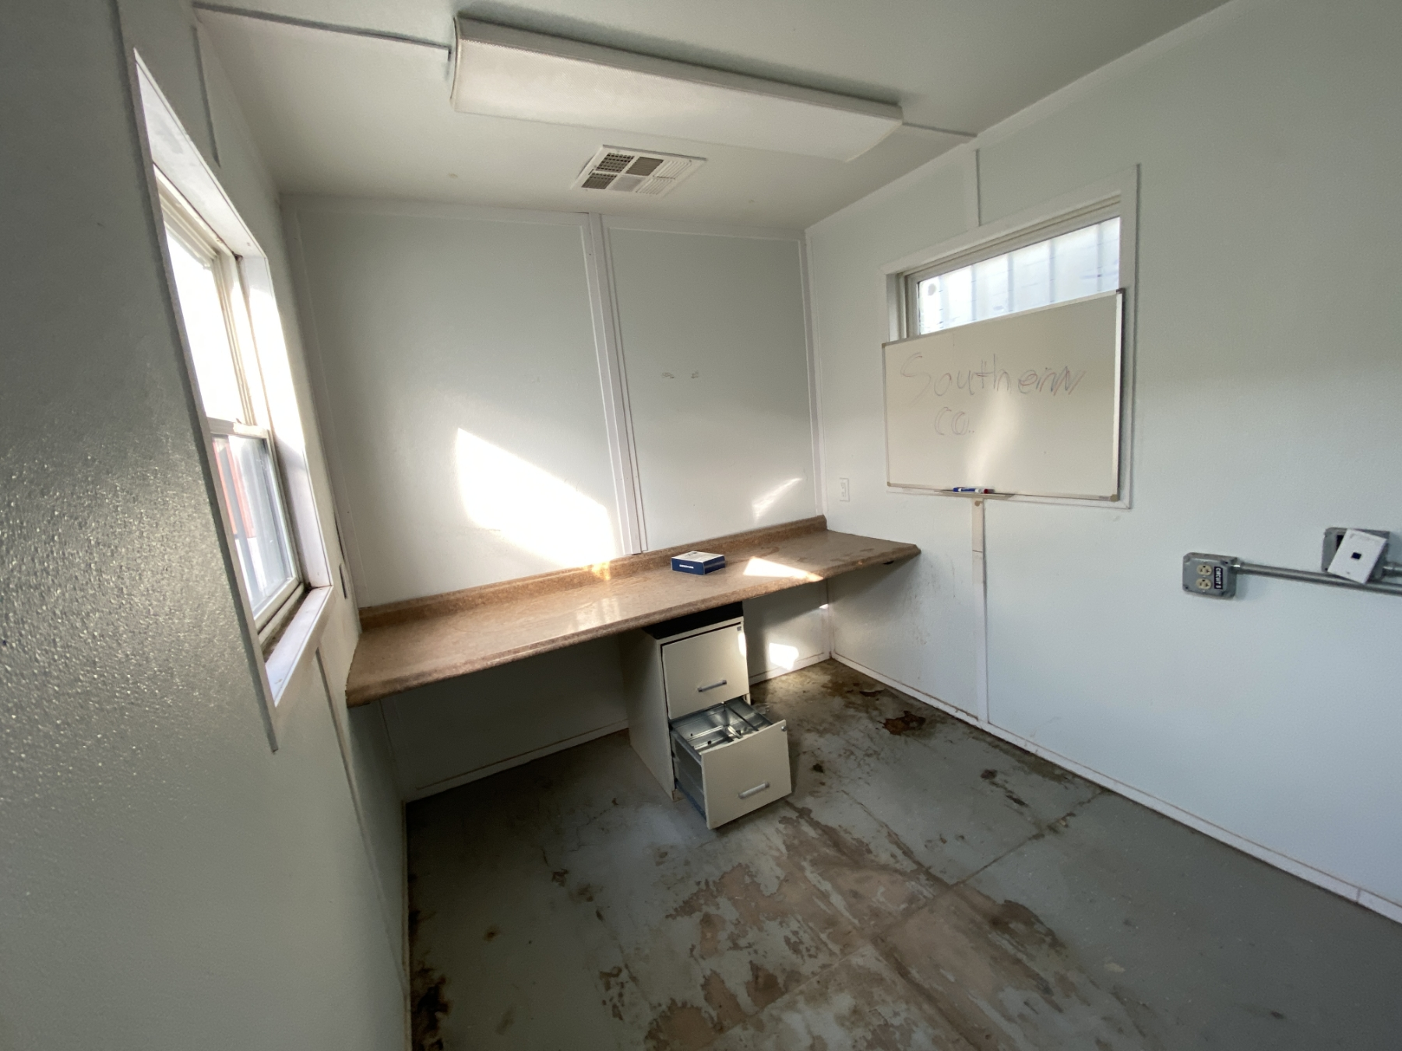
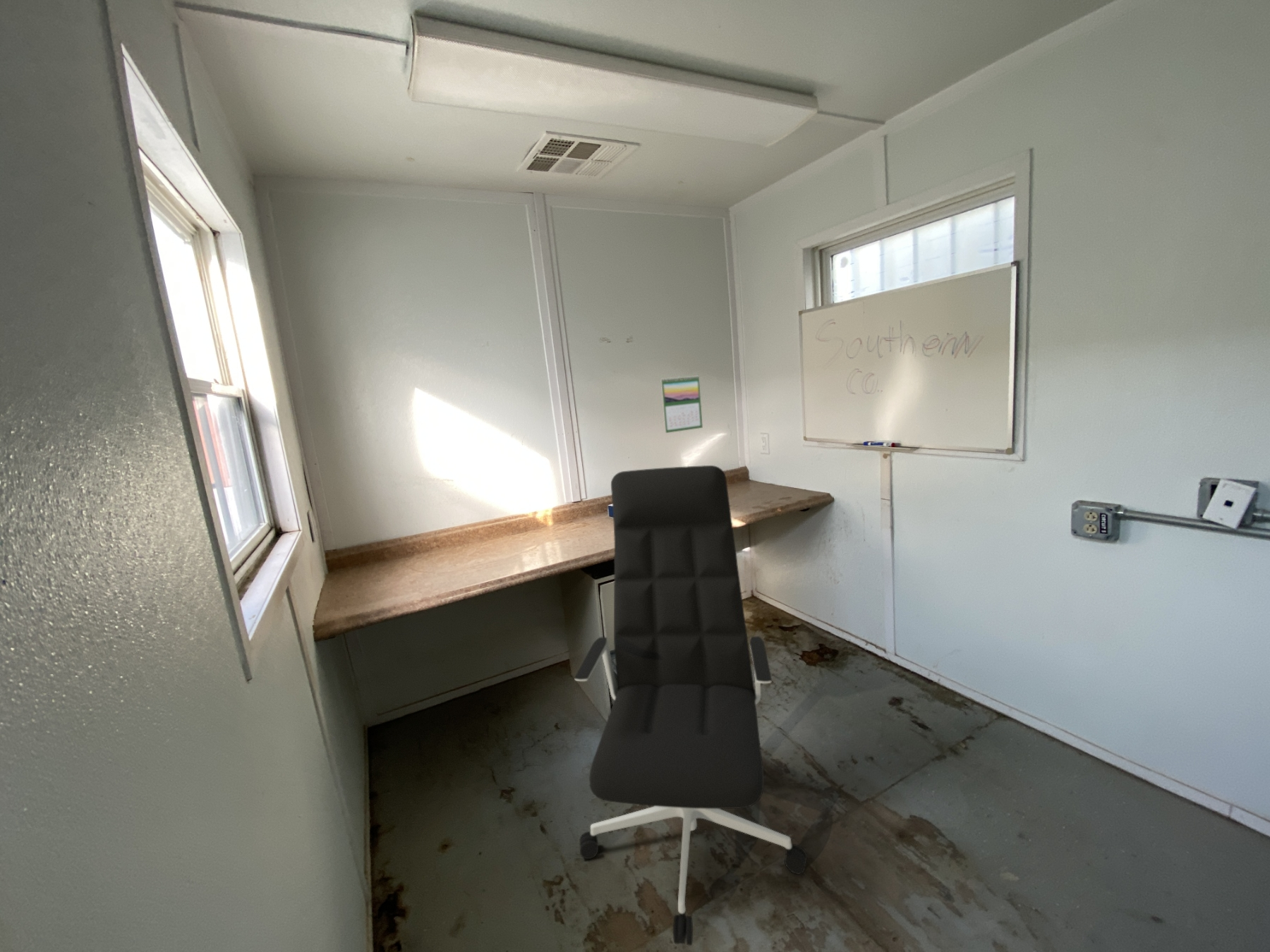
+ calendar (682, 403)
+ office chair (676, 669)
